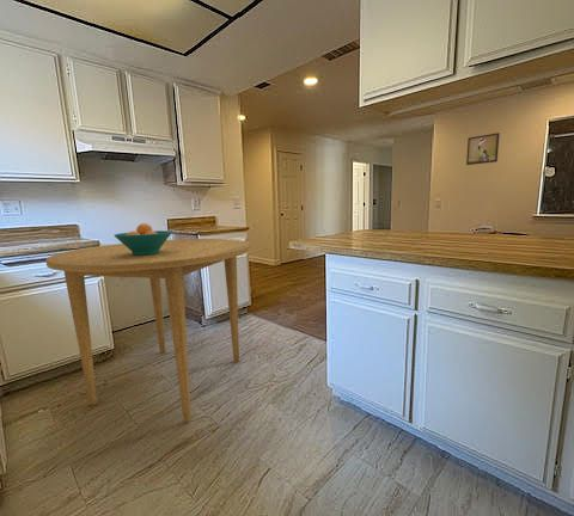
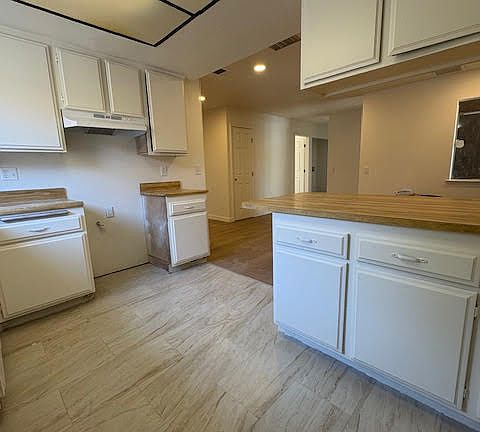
- dining table (170, 317)
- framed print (482, 149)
- fruit bowl (144, 238)
